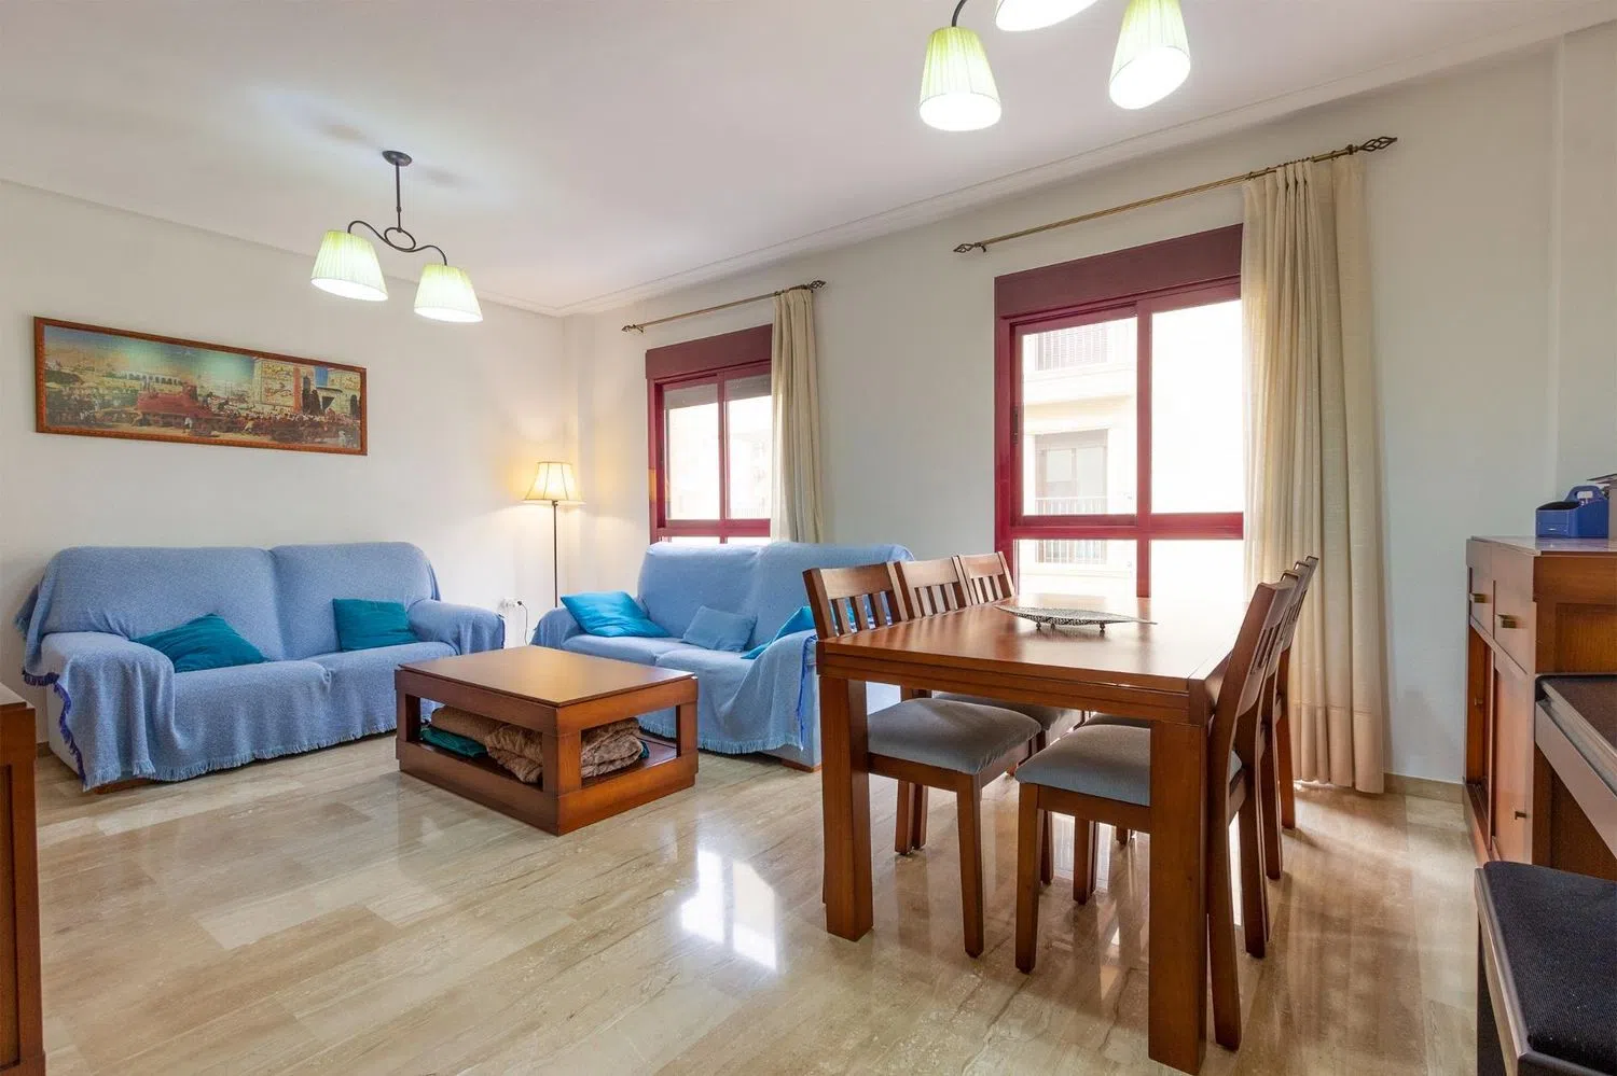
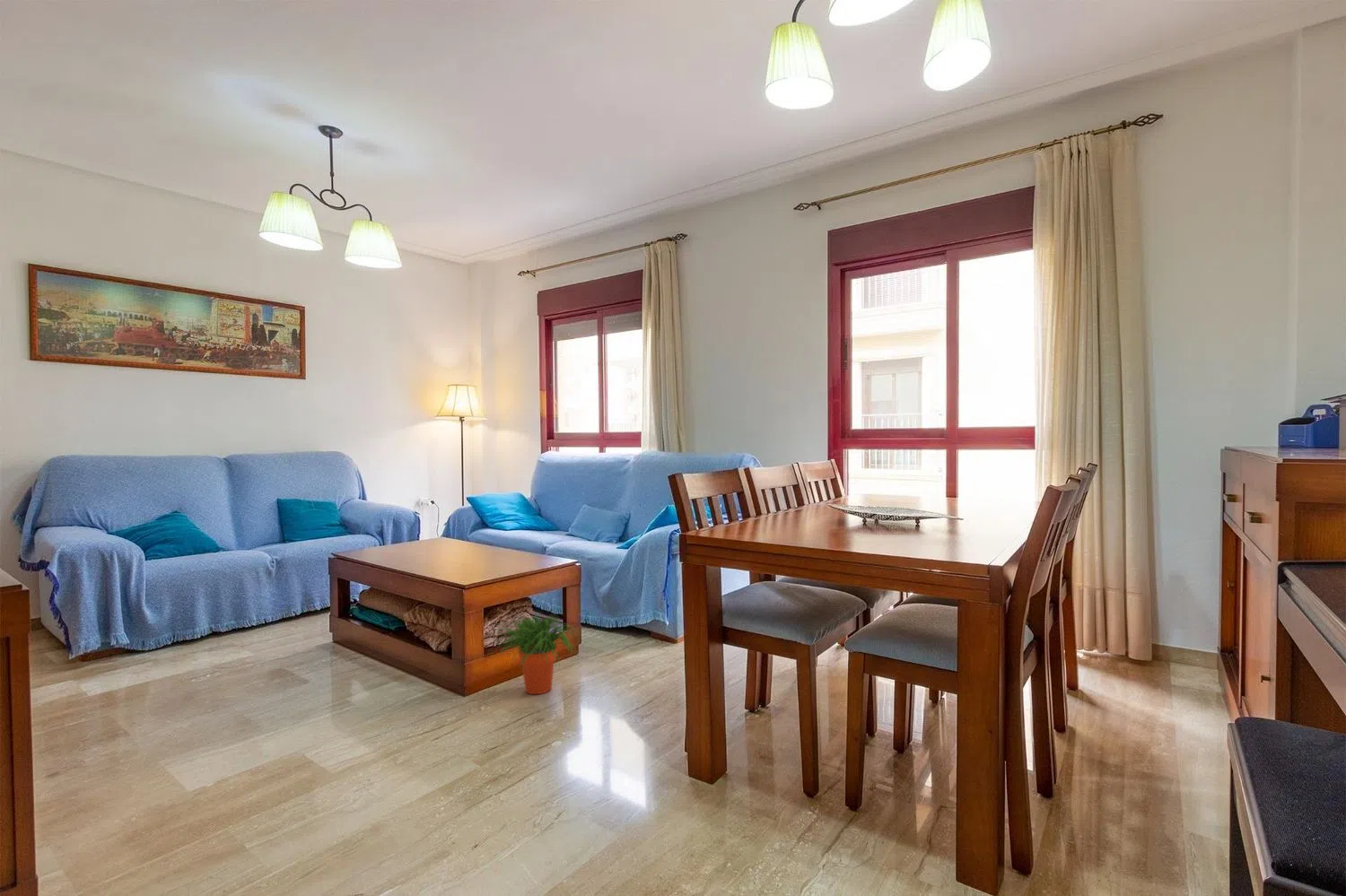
+ potted plant (538, 652)
